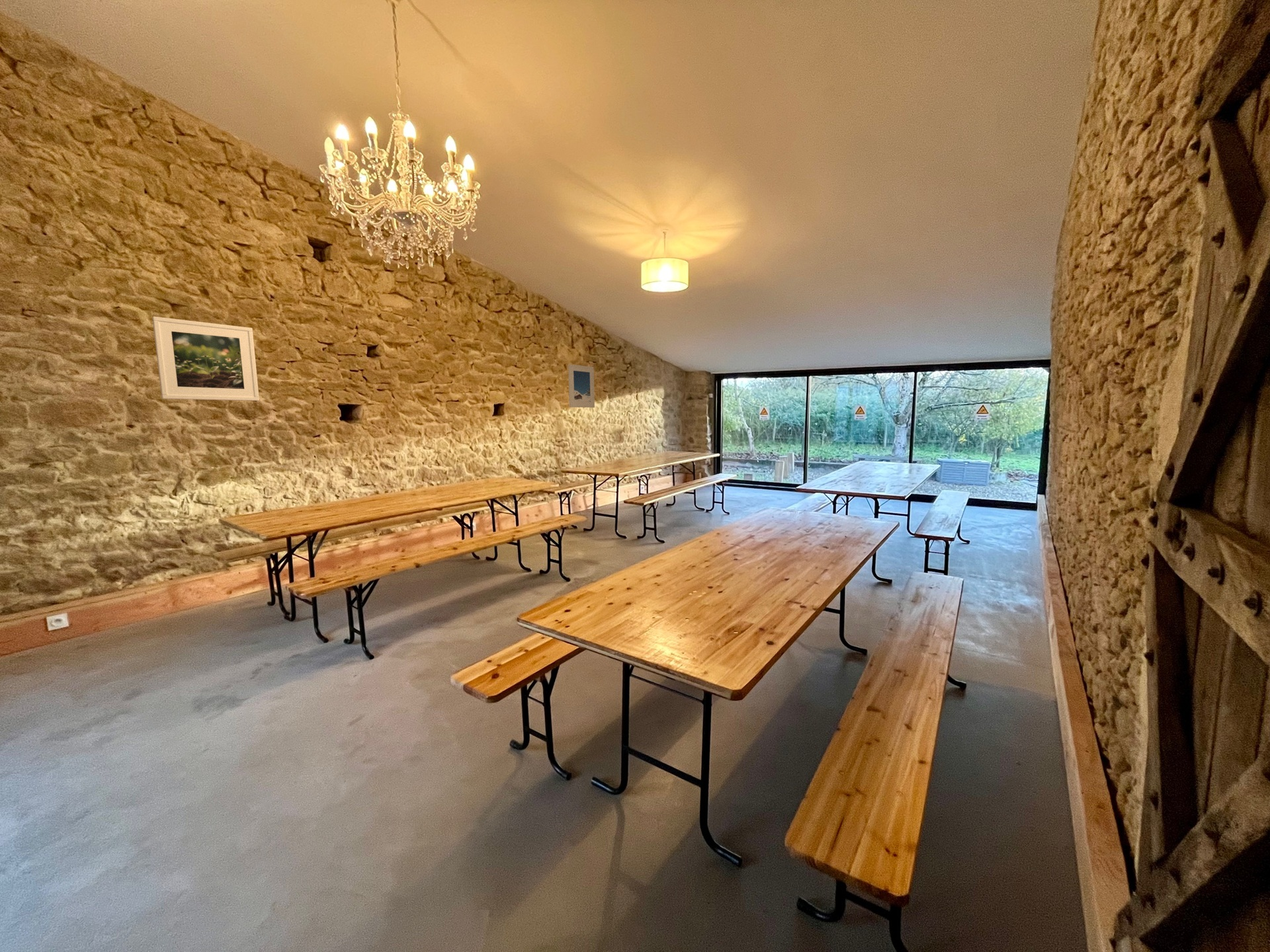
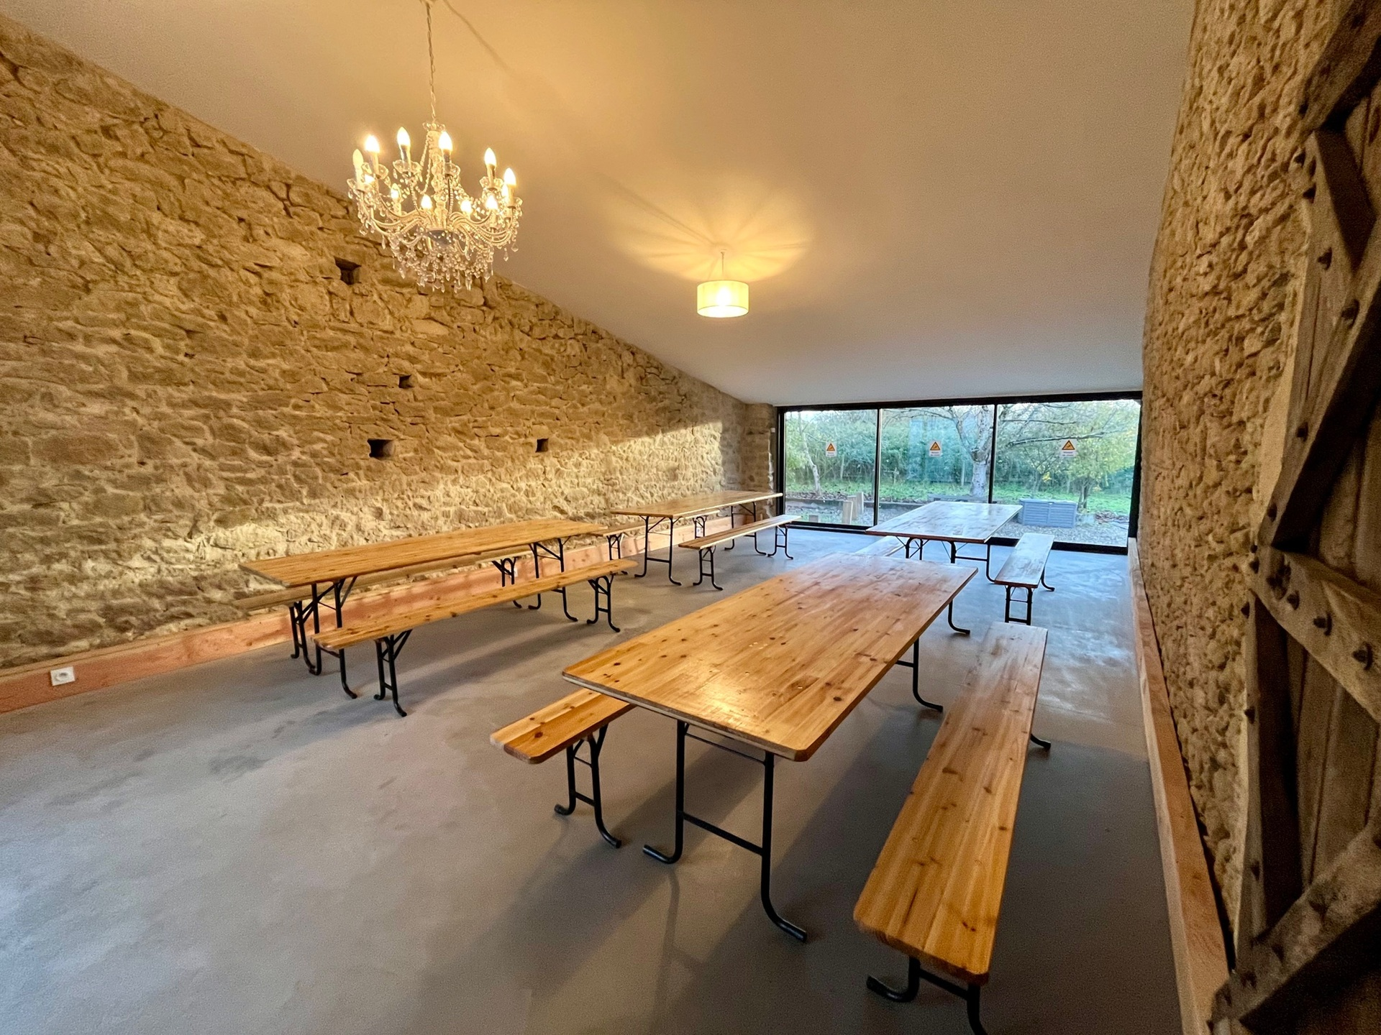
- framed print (581, 386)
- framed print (209, 361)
